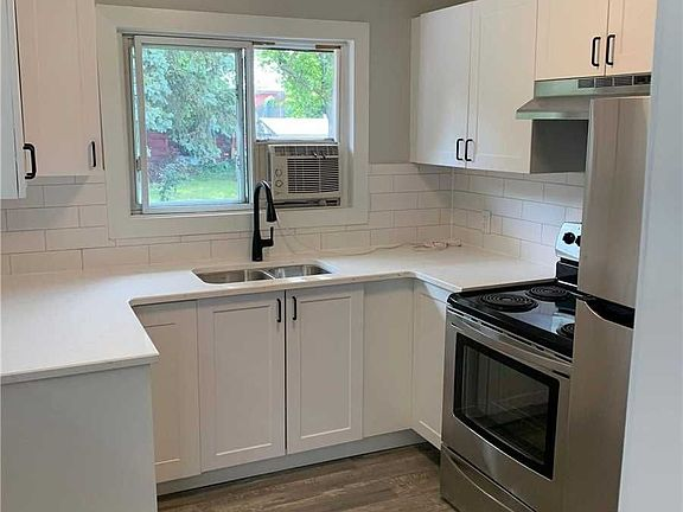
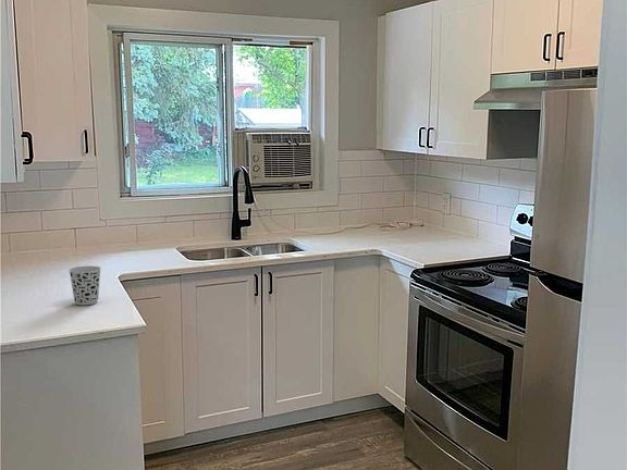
+ cup (85, 285)
